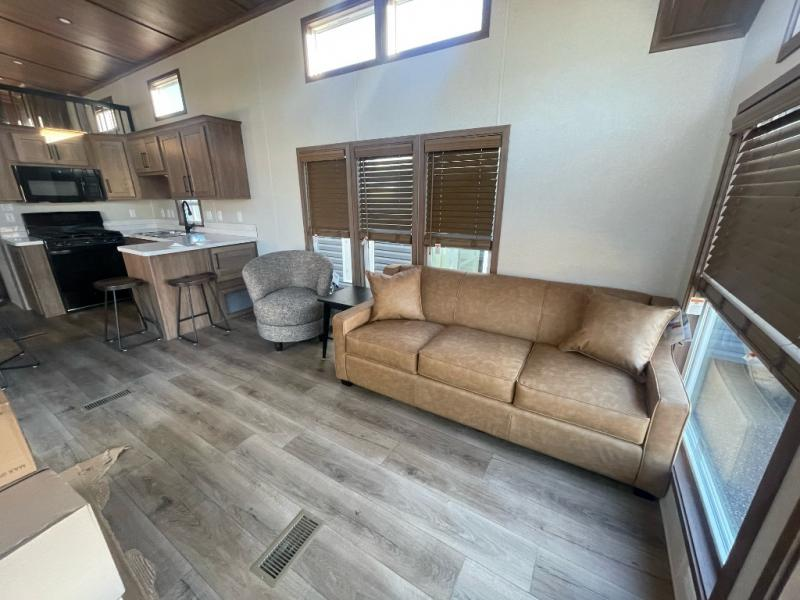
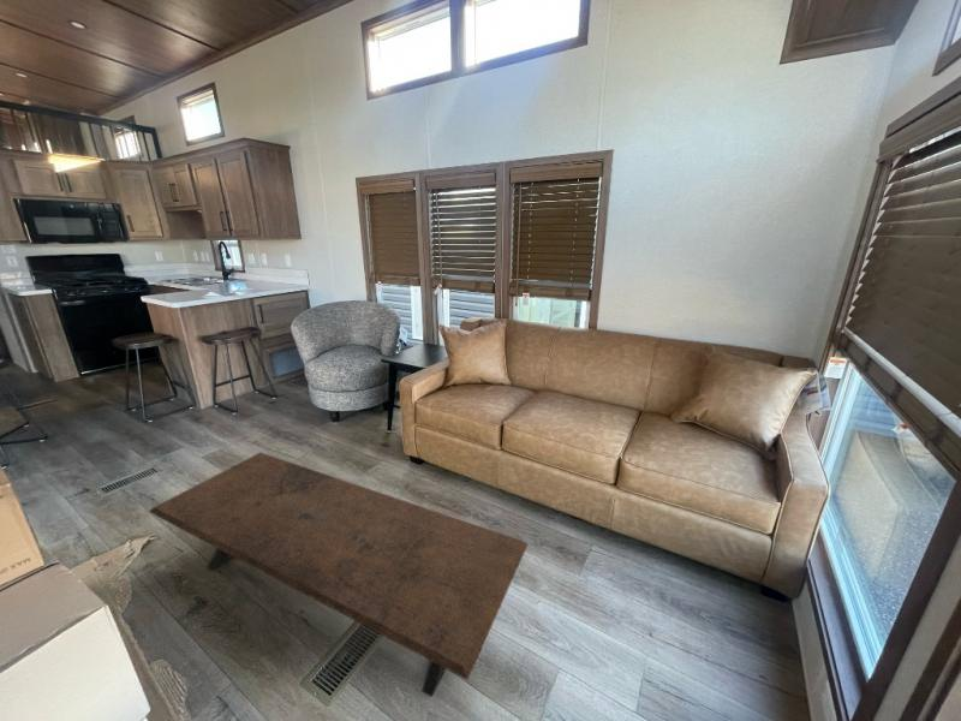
+ coffee table (332, 556)
